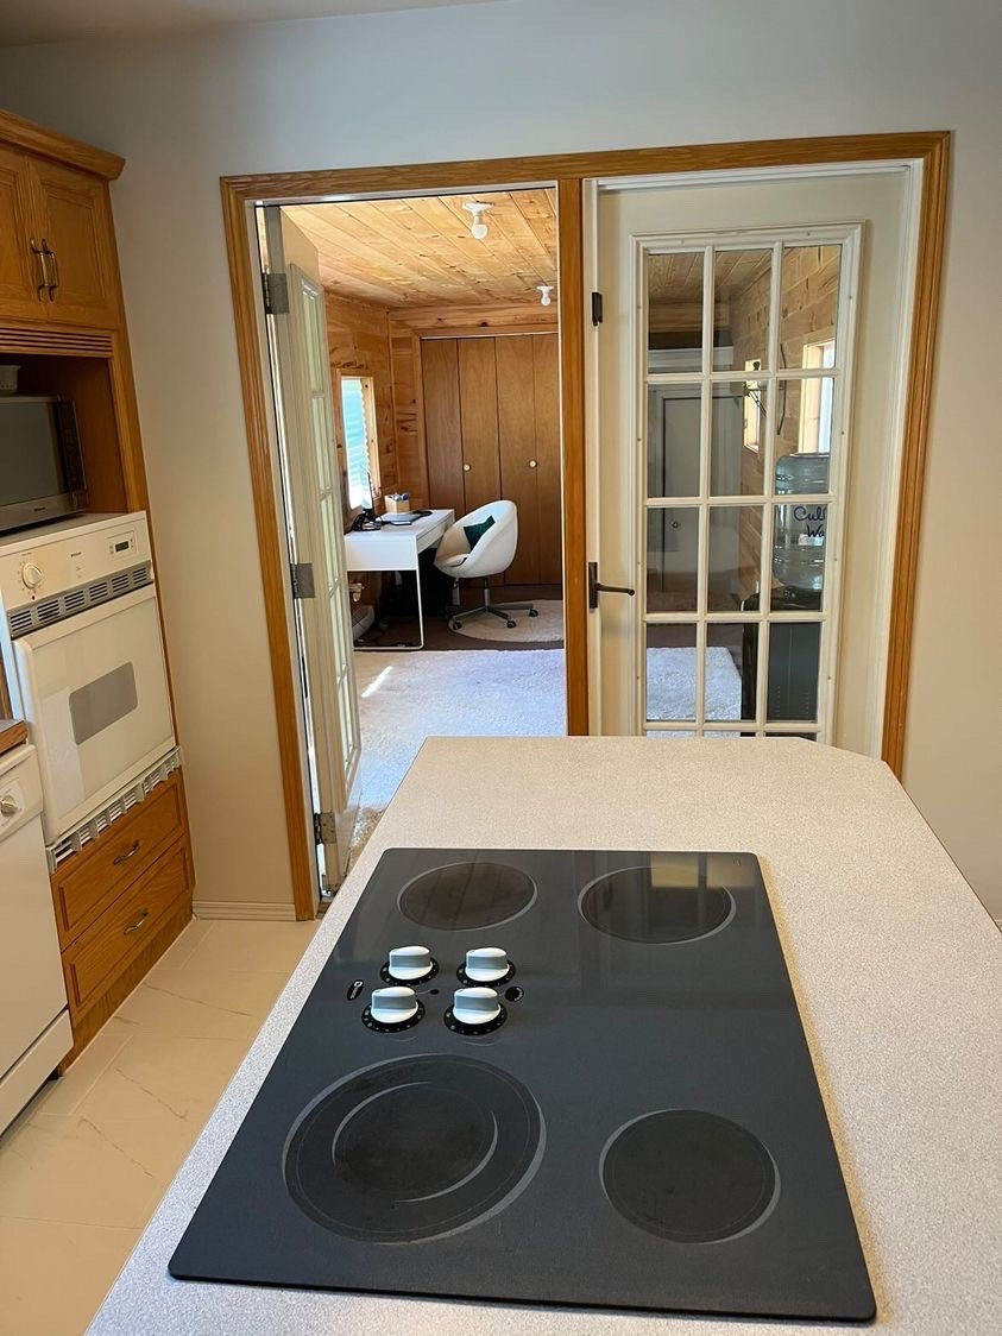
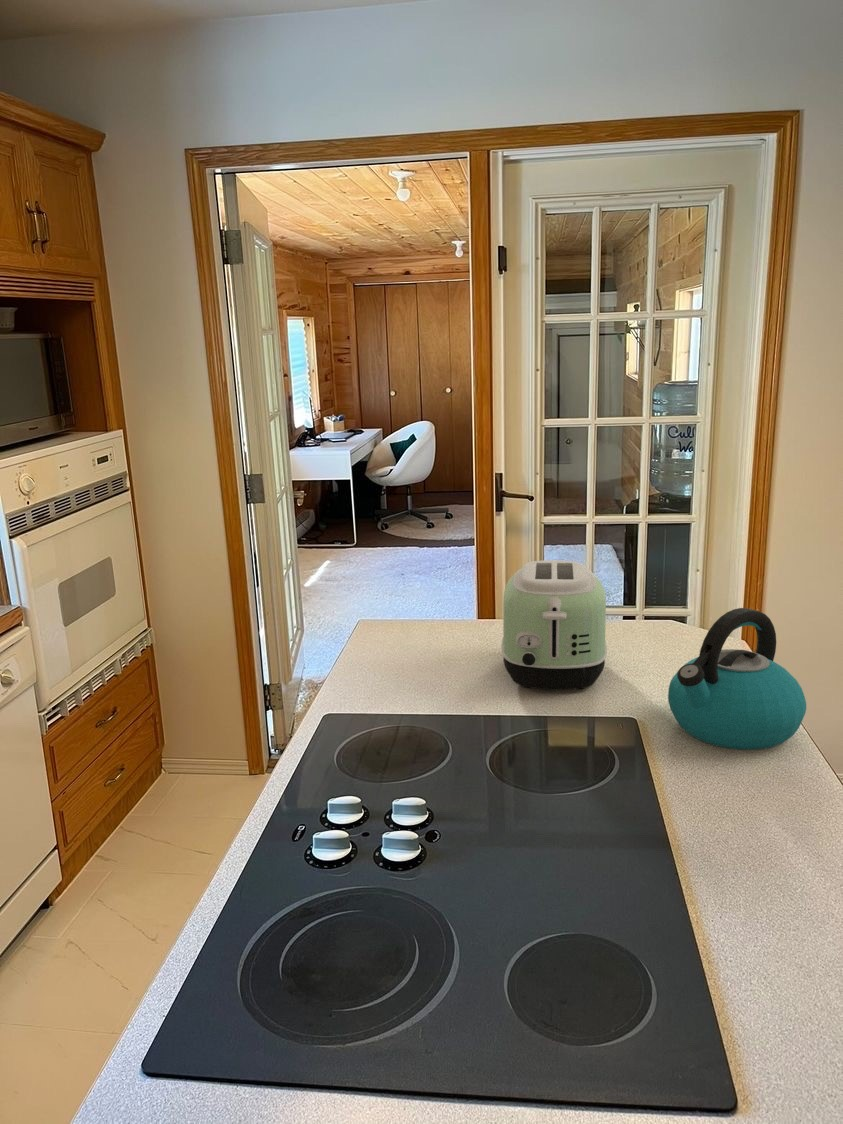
+ toaster (553, 622)
+ kettle (731, 672)
